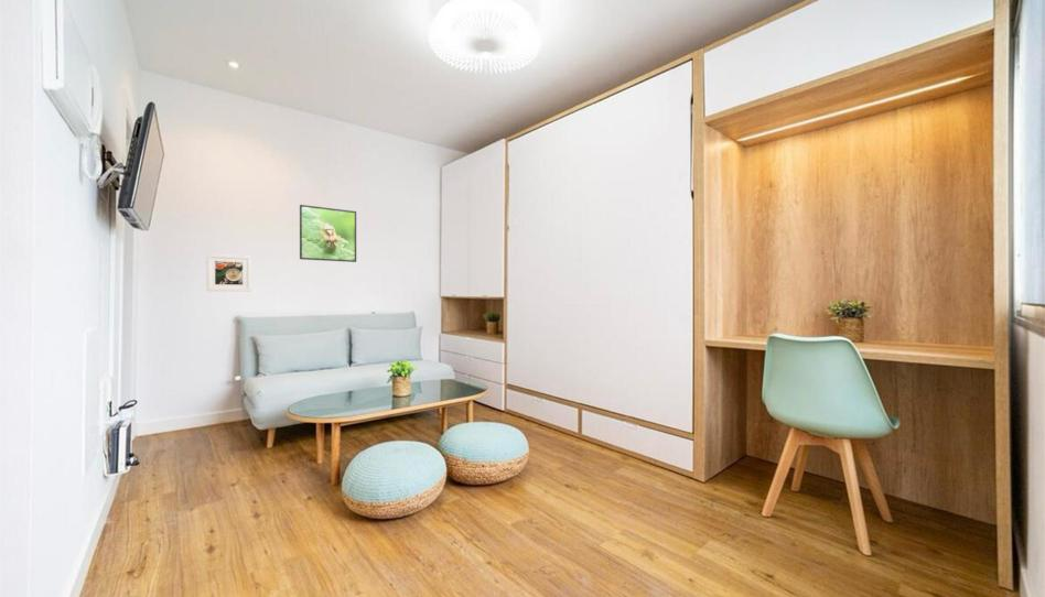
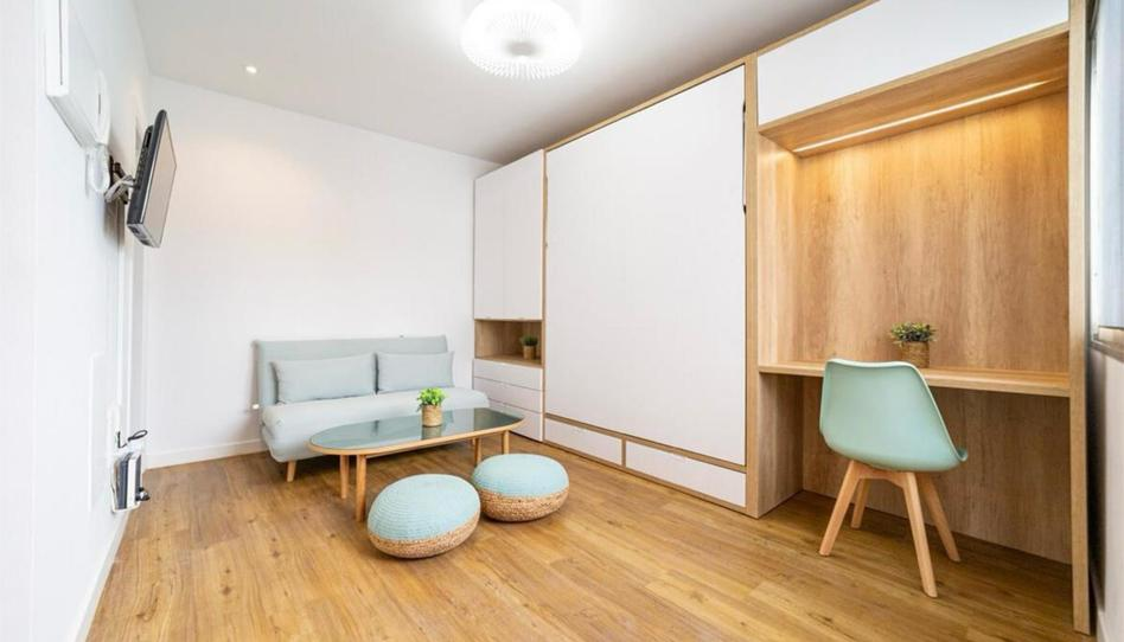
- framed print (328, 234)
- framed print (228, 273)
